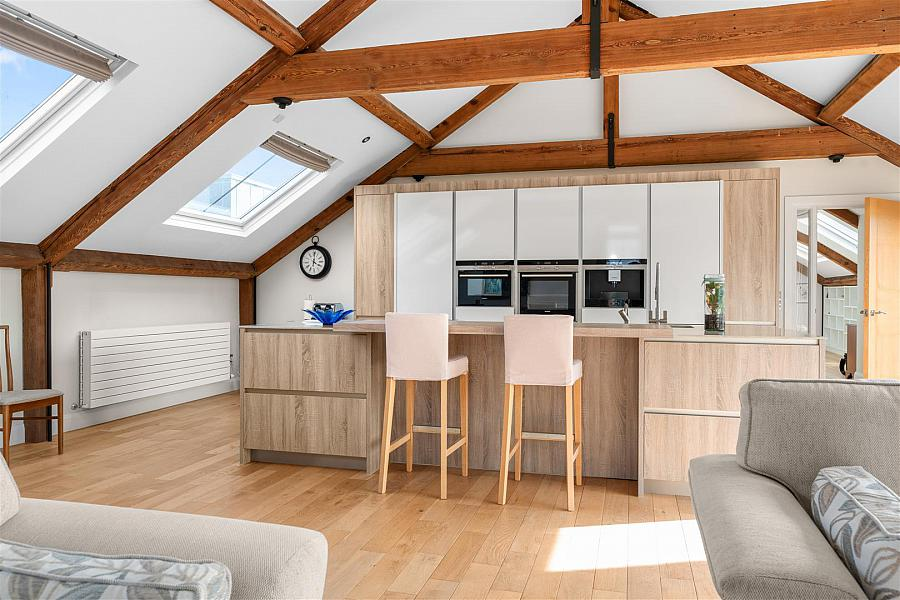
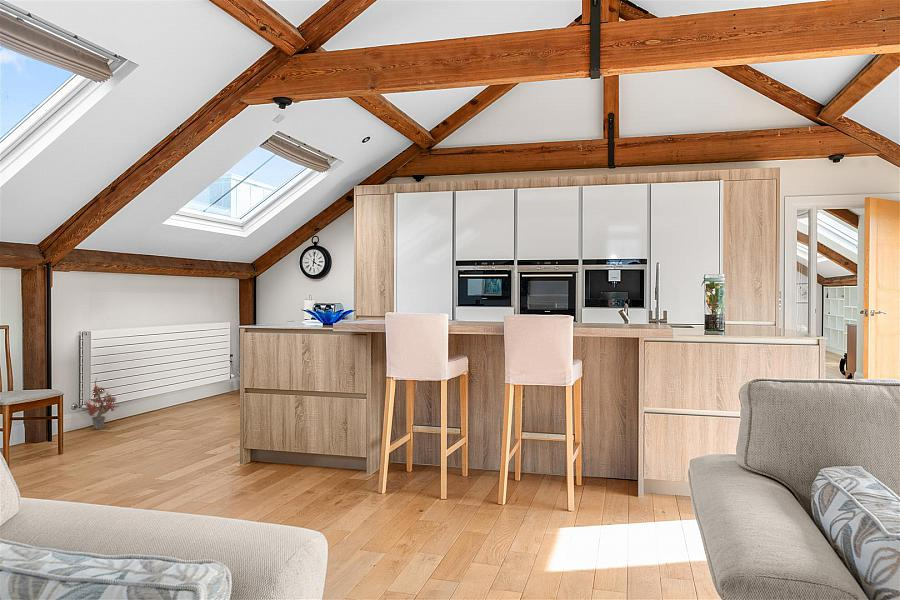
+ potted plant (98, 402)
